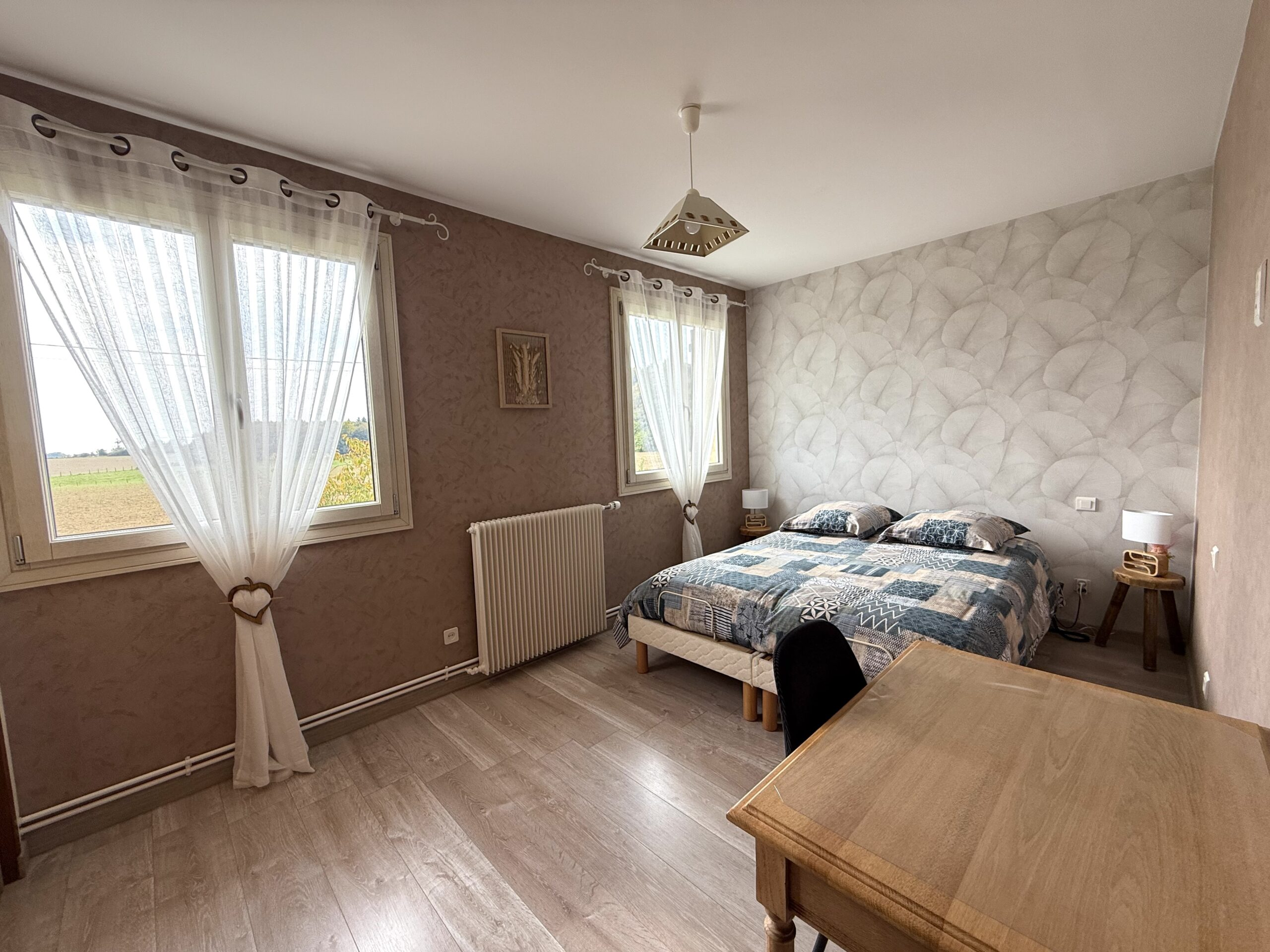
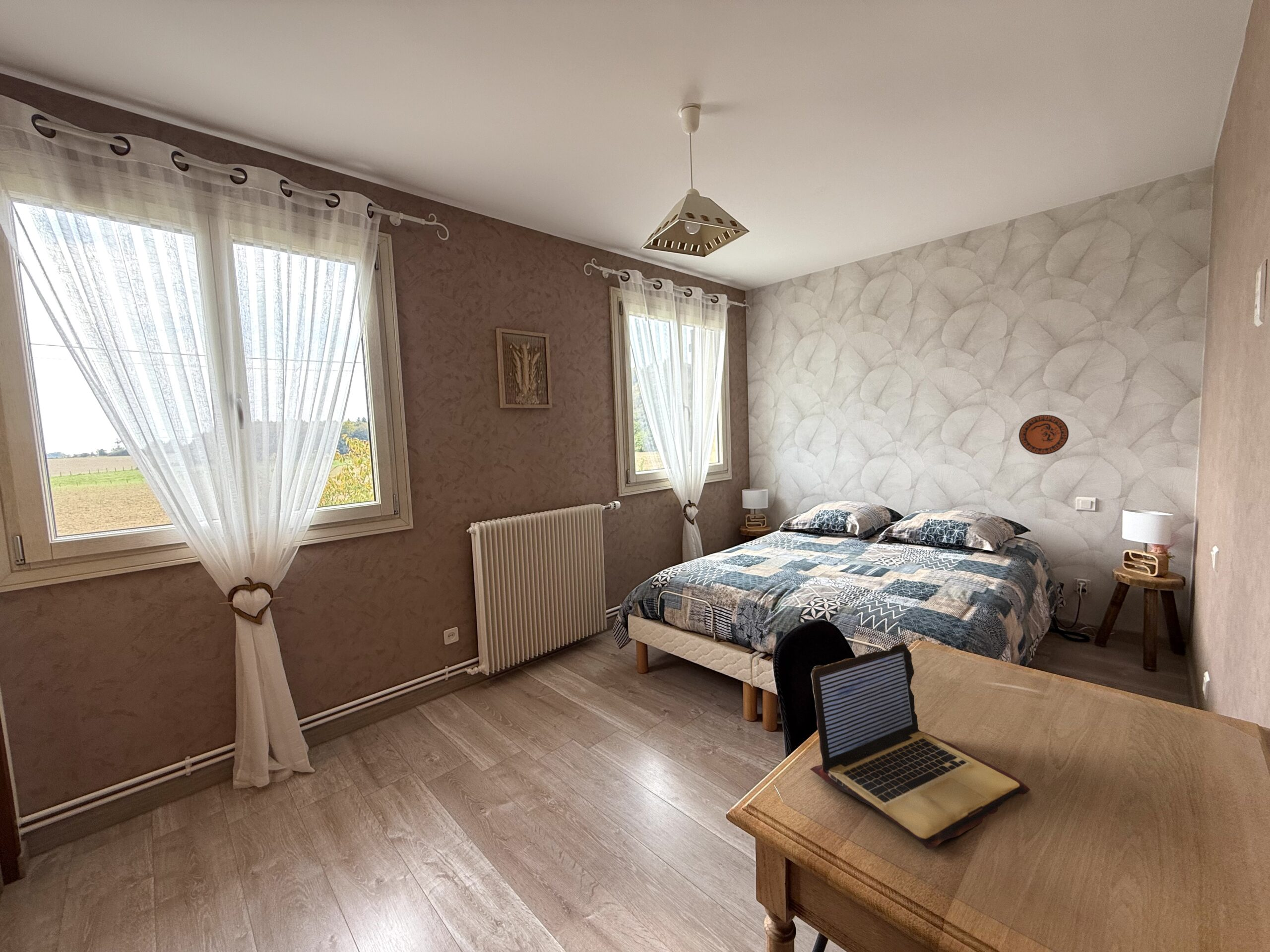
+ decorative plate (1043, 434)
+ laptop (917, 730)
